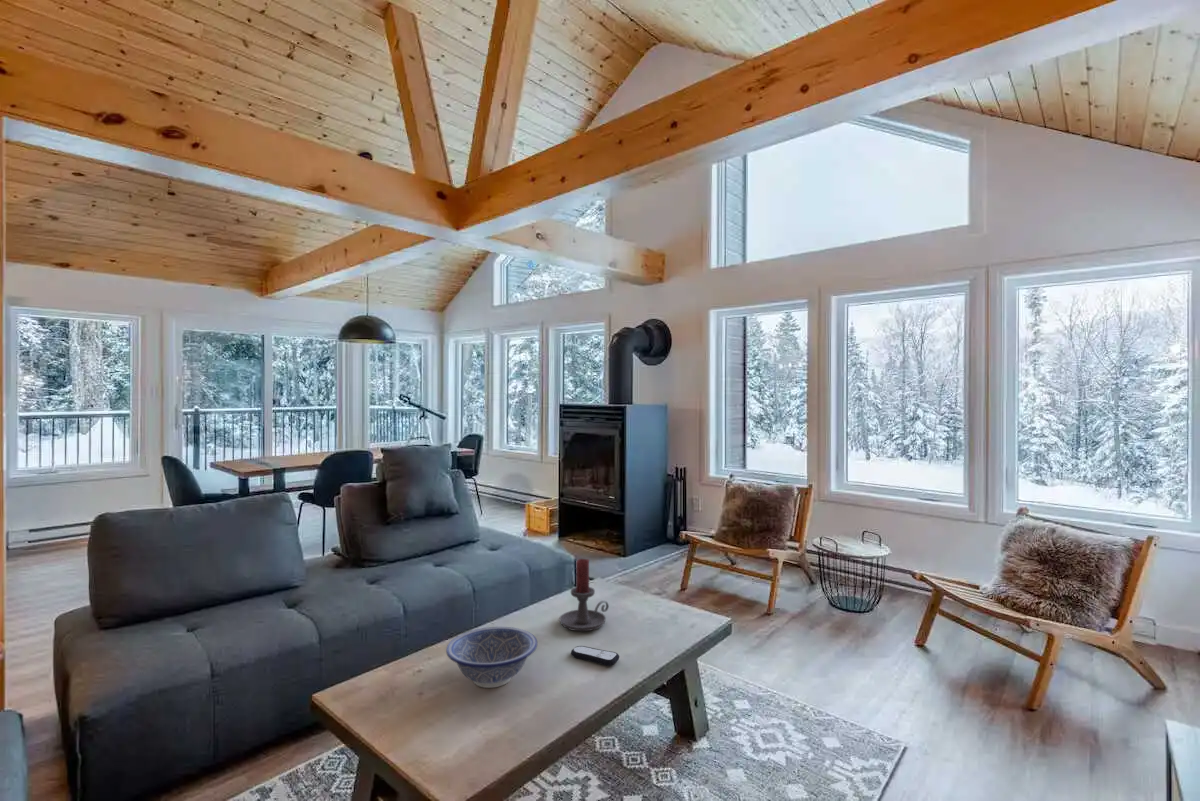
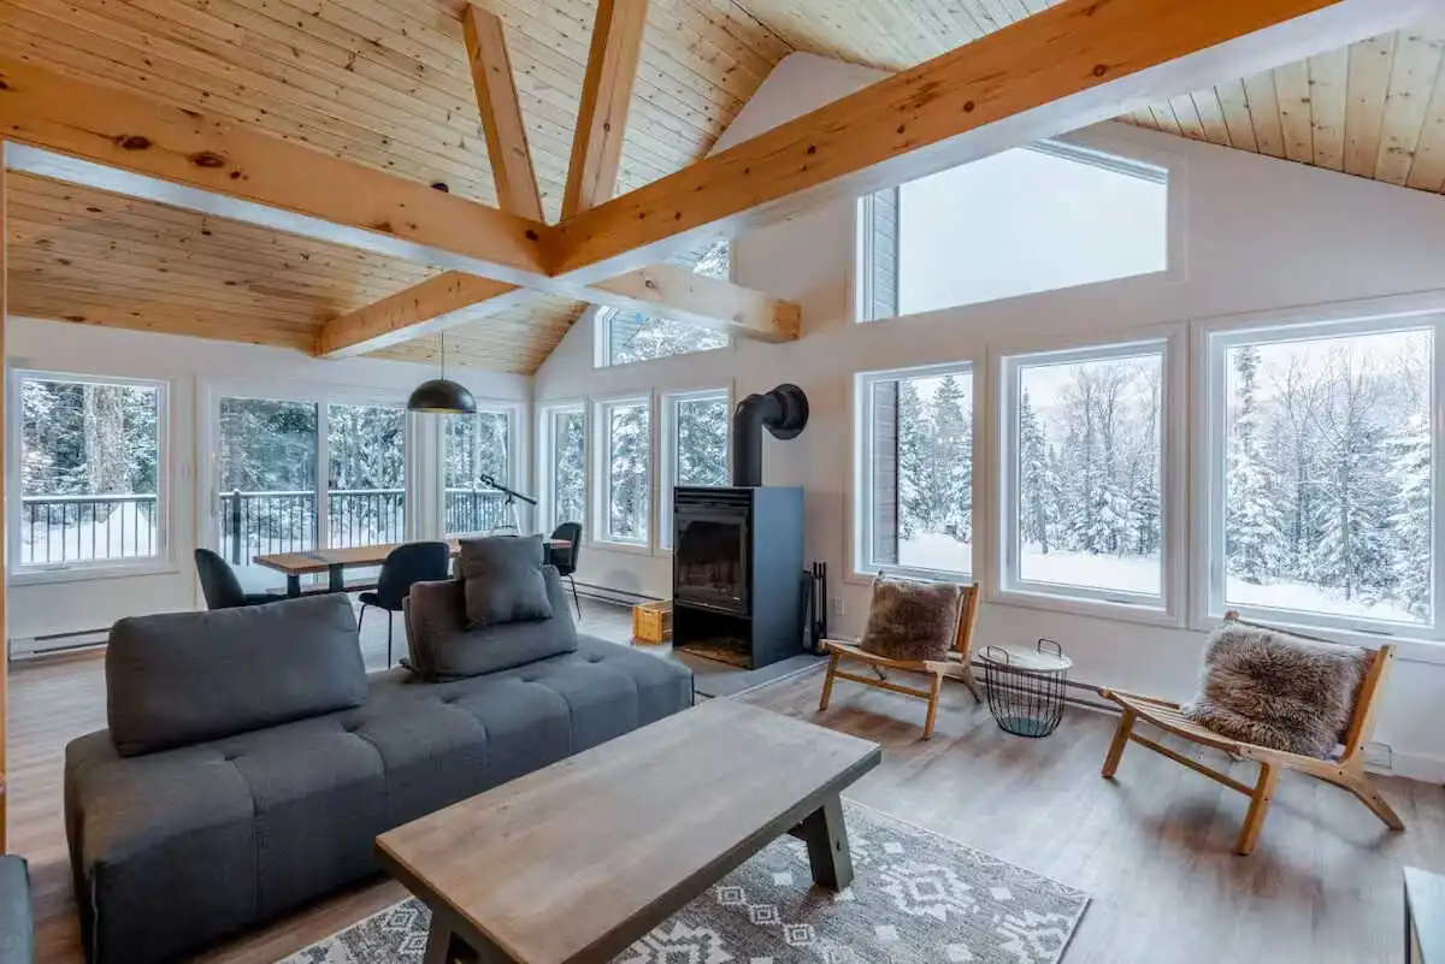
- decorative bowl (492, 661)
- remote control (594, 655)
- candle holder (587, 589)
